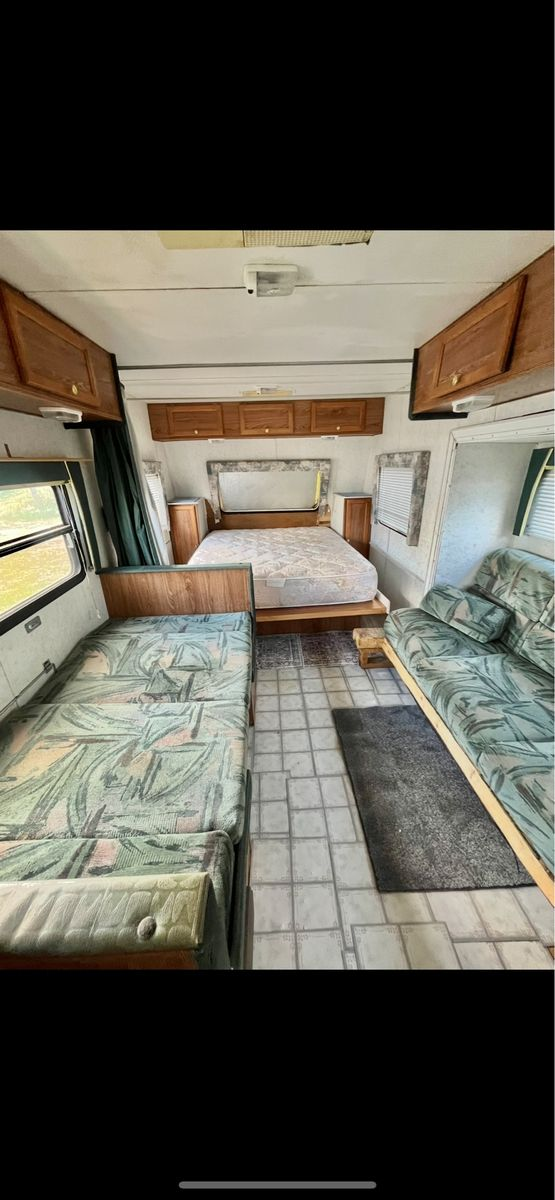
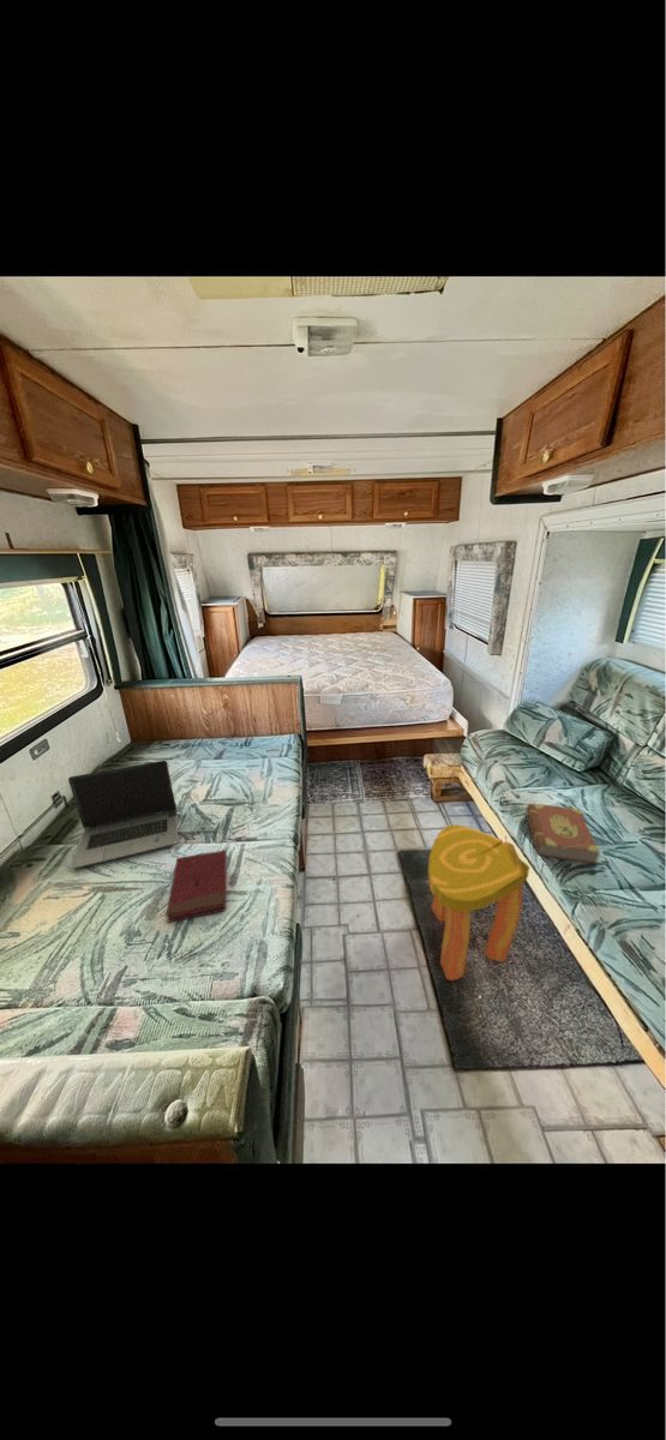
+ book (559, 822)
+ stool (466, 898)
+ book (199, 882)
+ laptop computer (122, 811)
